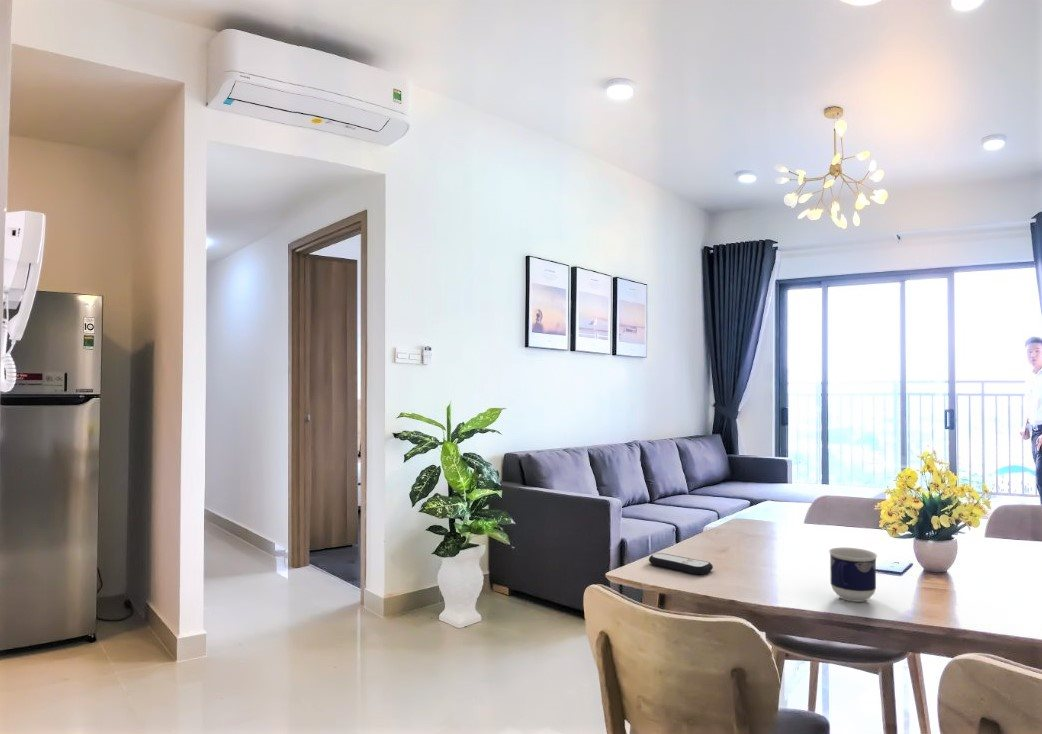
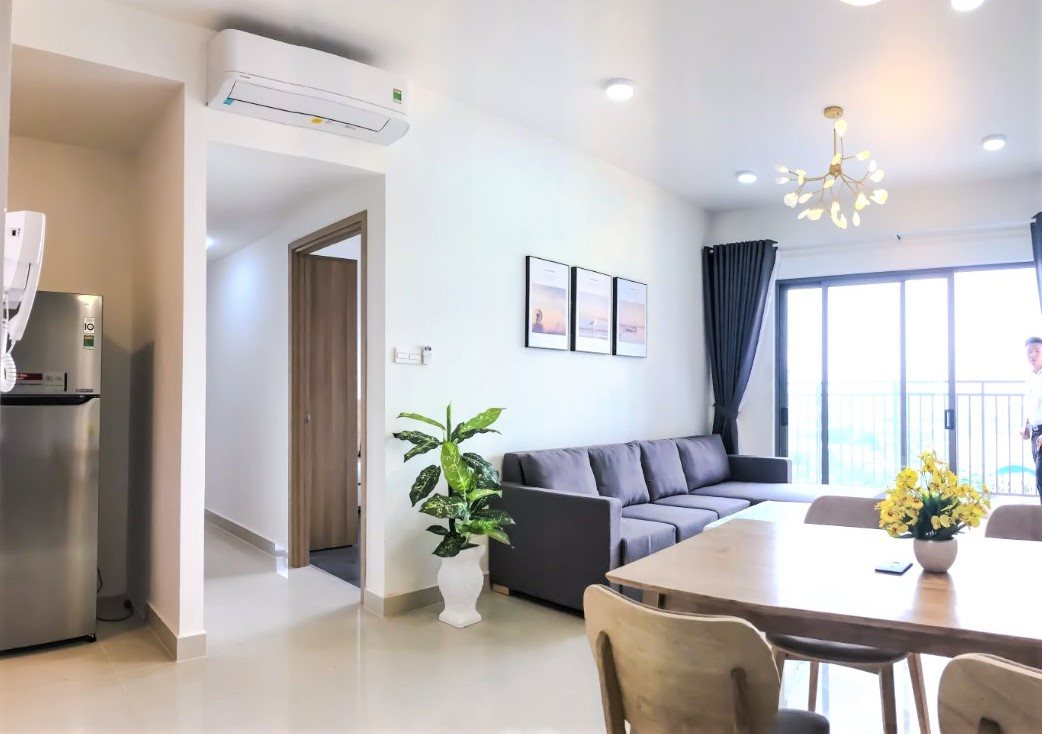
- remote control (679, 562)
- cup (850, 576)
